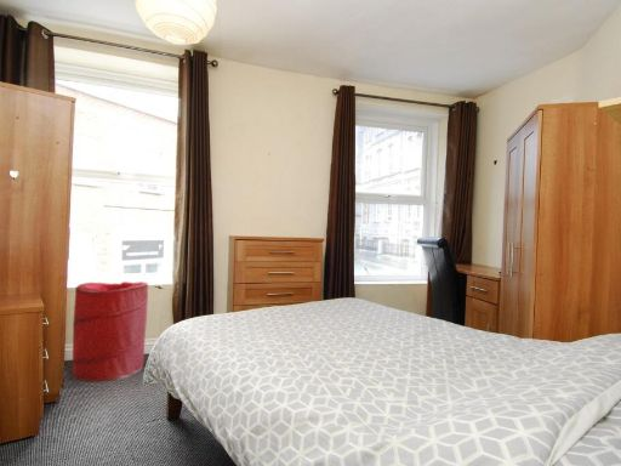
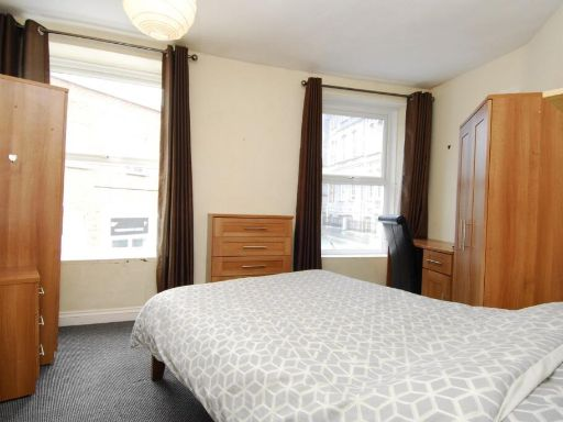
- laundry hamper (112, 325)
